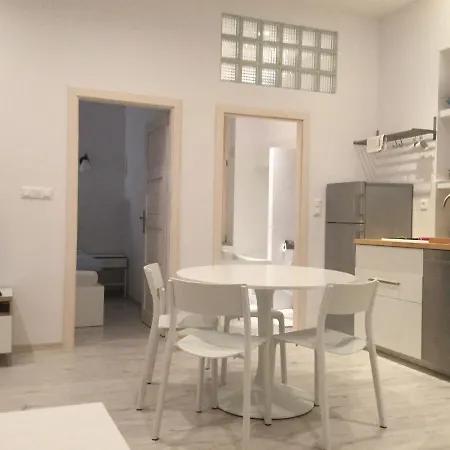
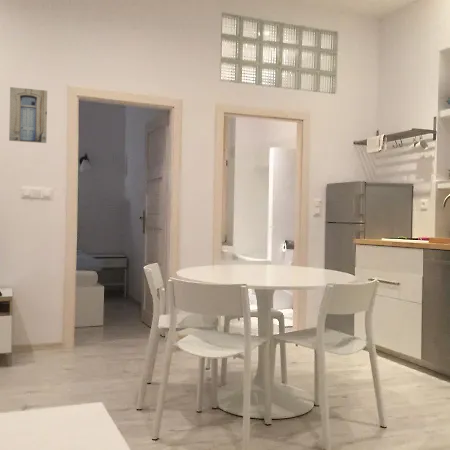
+ wall art (28, 115)
